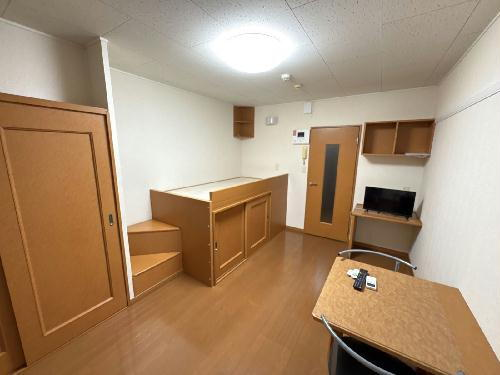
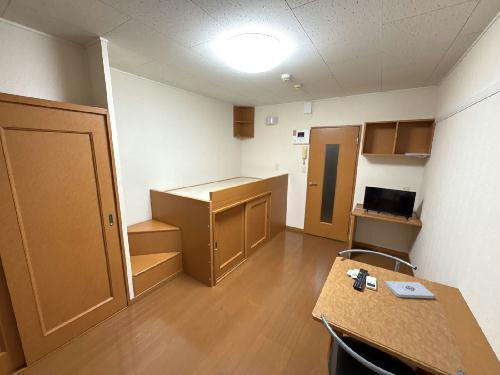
+ notepad (408, 289)
